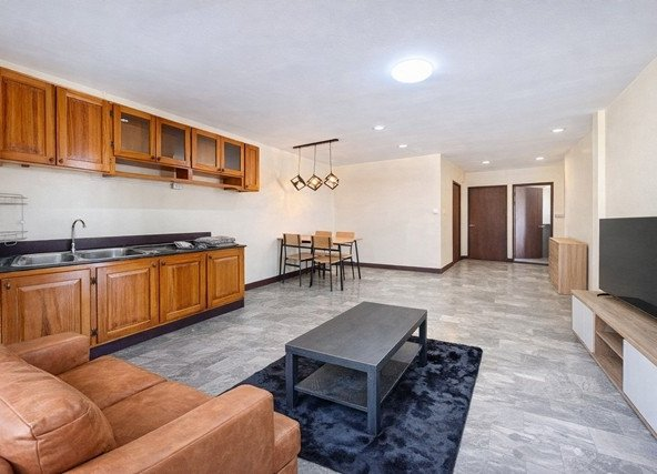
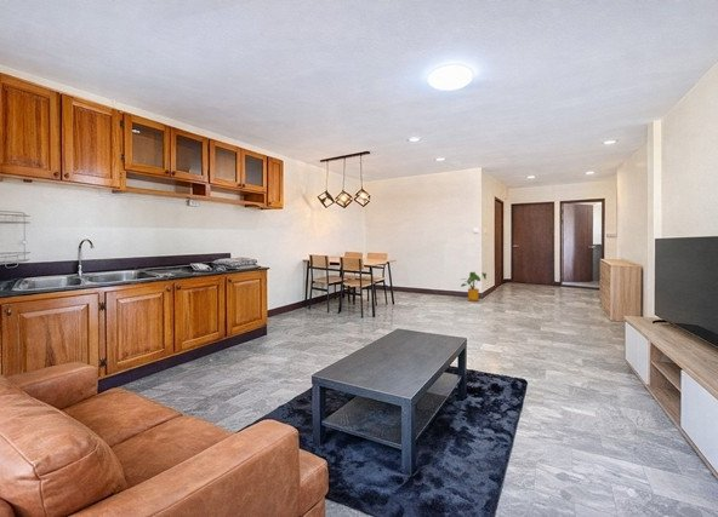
+ house plant (472, 286)
